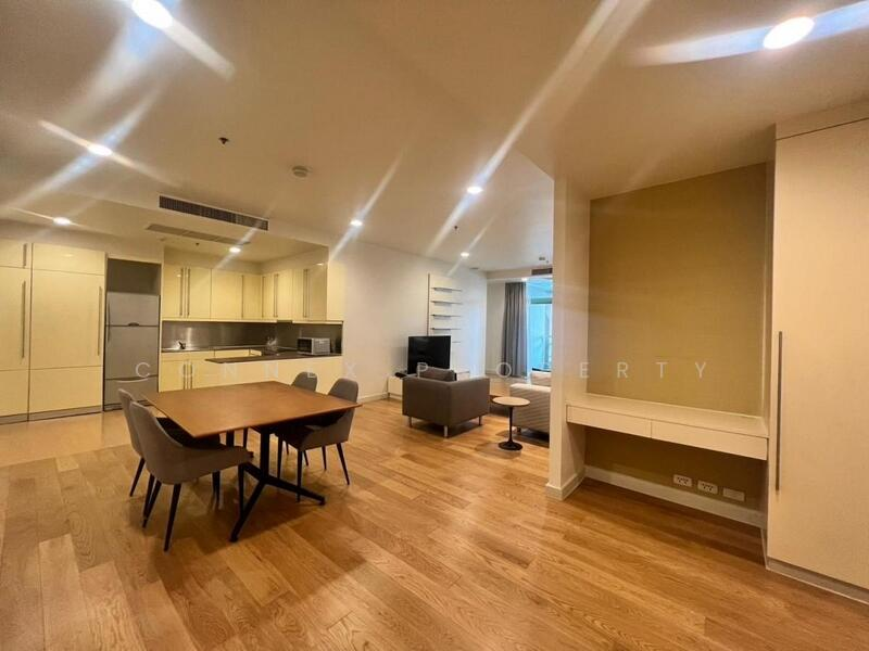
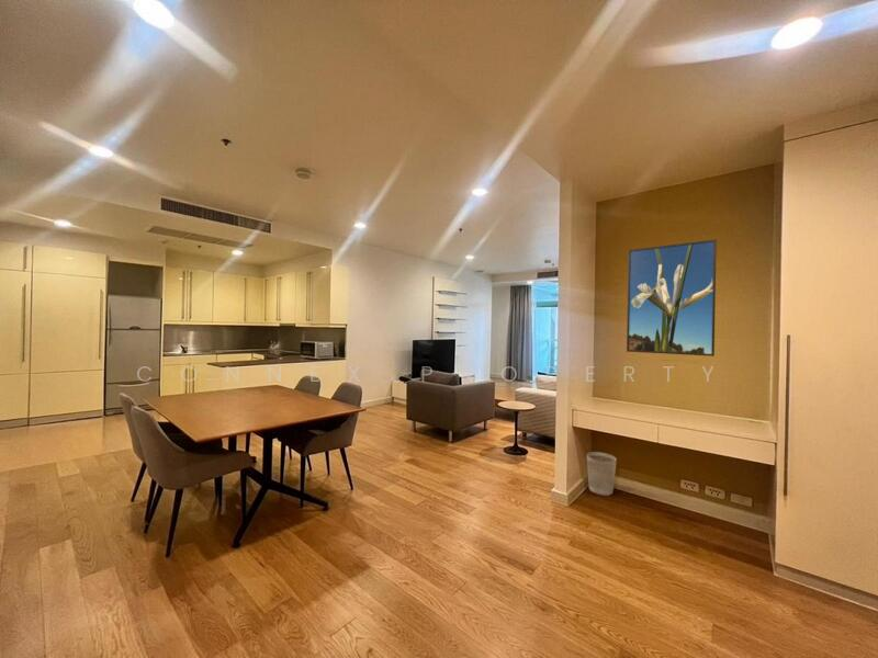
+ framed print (668, 299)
+ wastebasket (600, 474)
